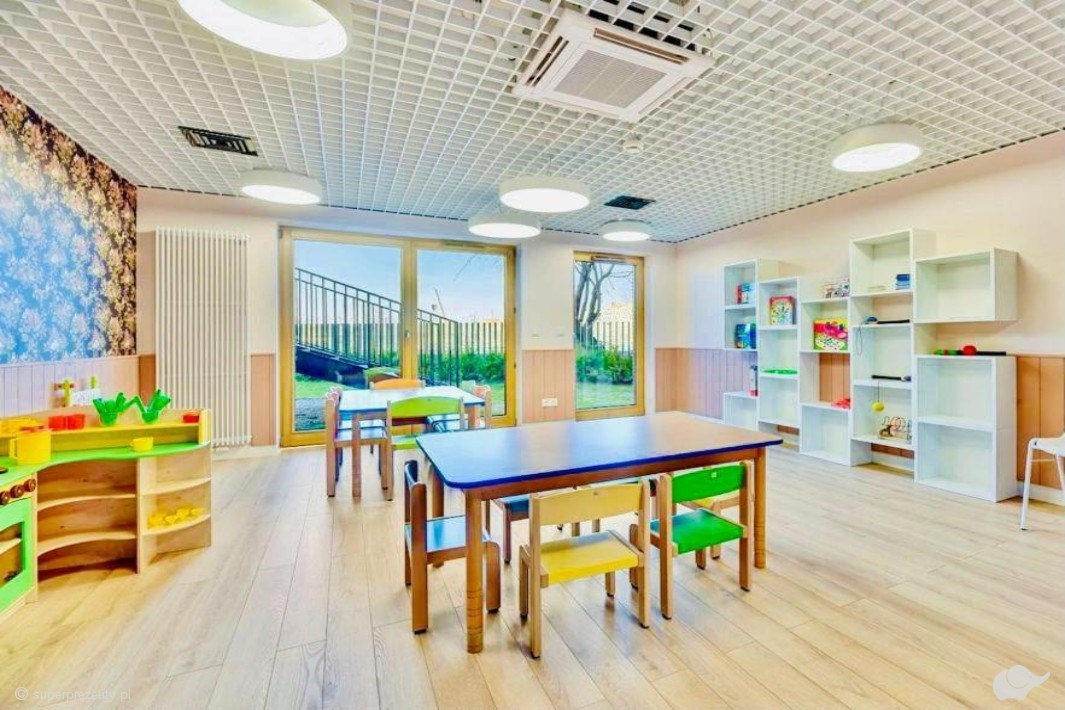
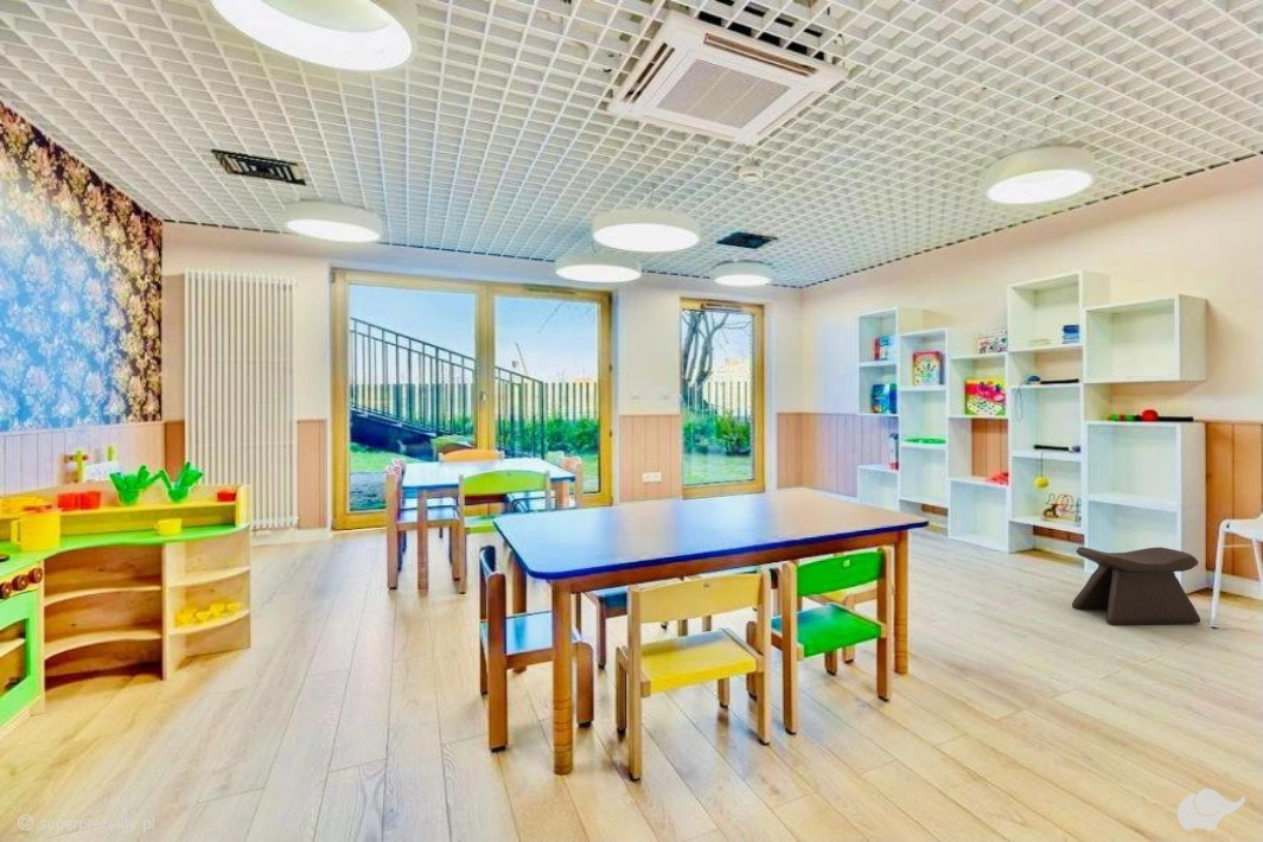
+ stool (1134, 582)
